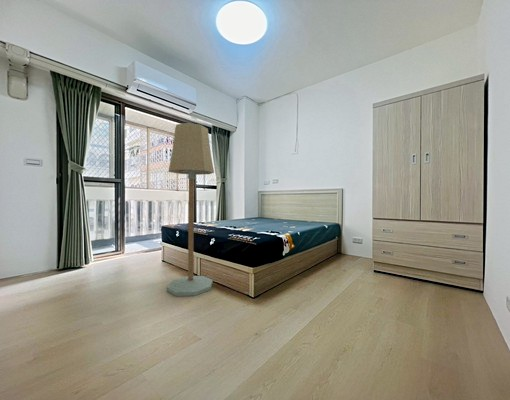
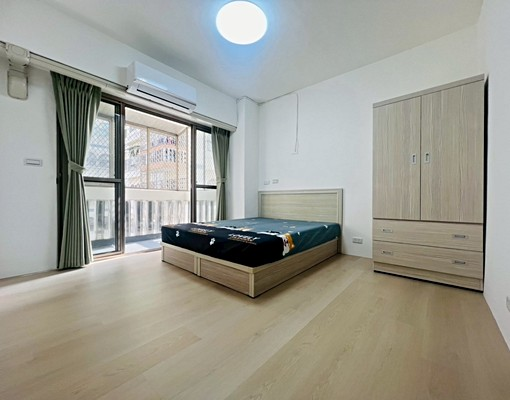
- floor lamp (191, 207)
